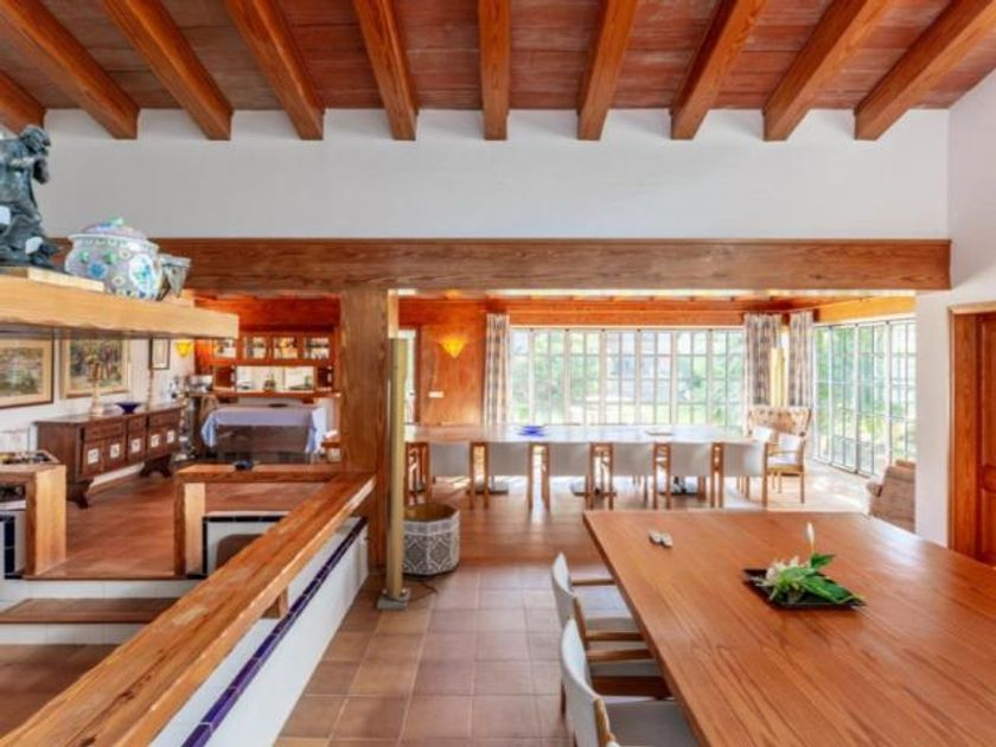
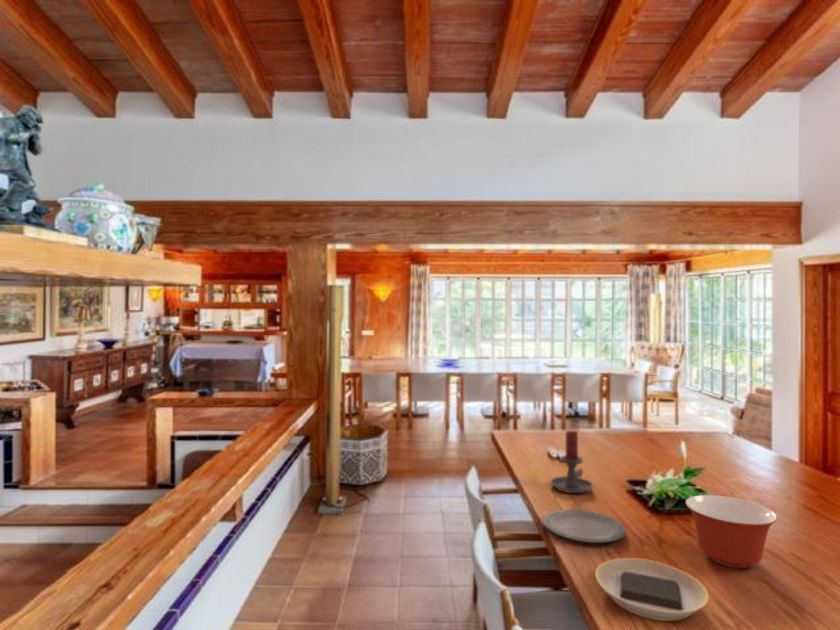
+ plate (583, 526)
+ candle holder (573, 457)
+ mixing bowl (729, 533)
+ plate (649, 590)
